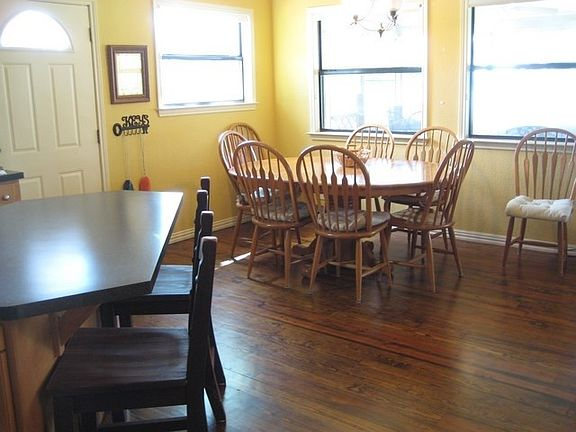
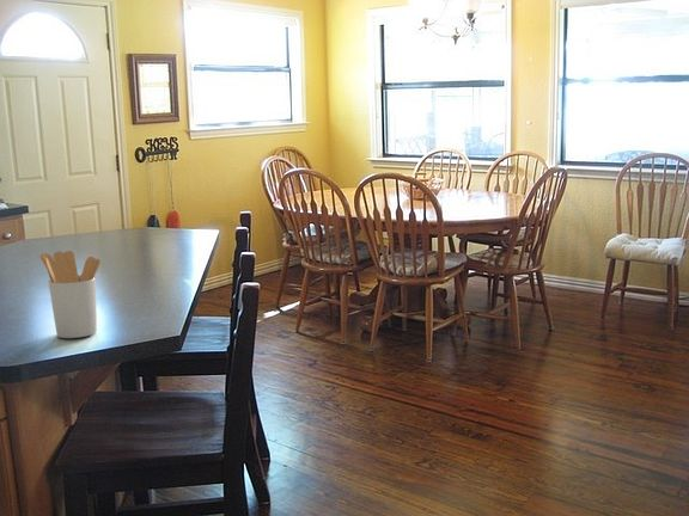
+ utensil holder (68, 291)
